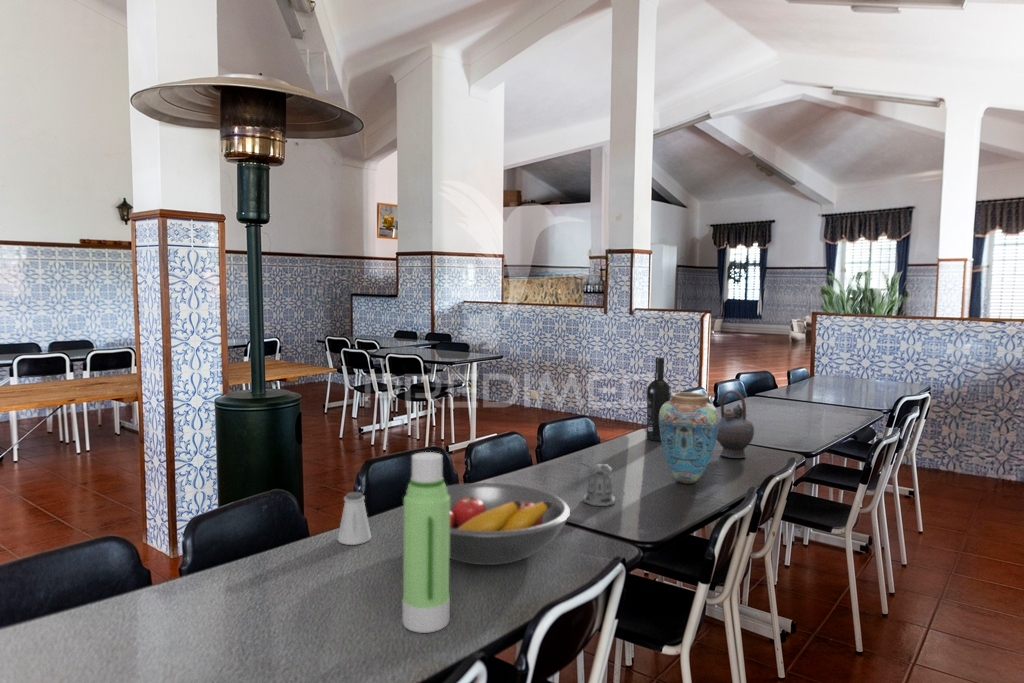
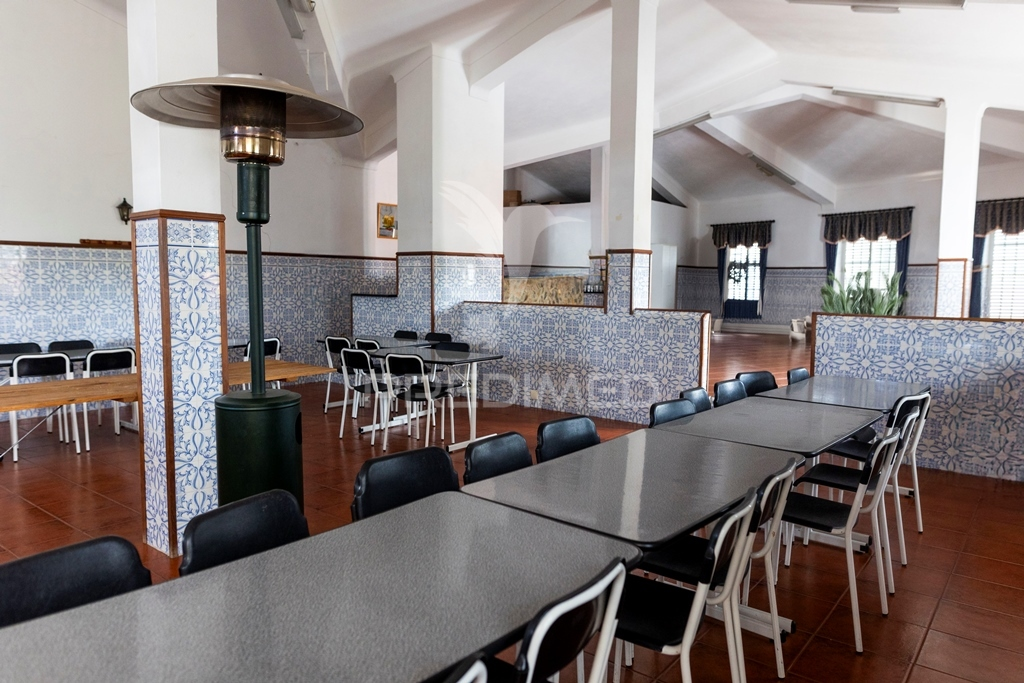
- vase (688, 438)
- teapot (729, 422)
- wine bottle (658, 398)
- pepper shaker (597, 481)
- water bottle (425, 540)
- saltshaker (354, 516)
- fruit bowl (486, 522)
